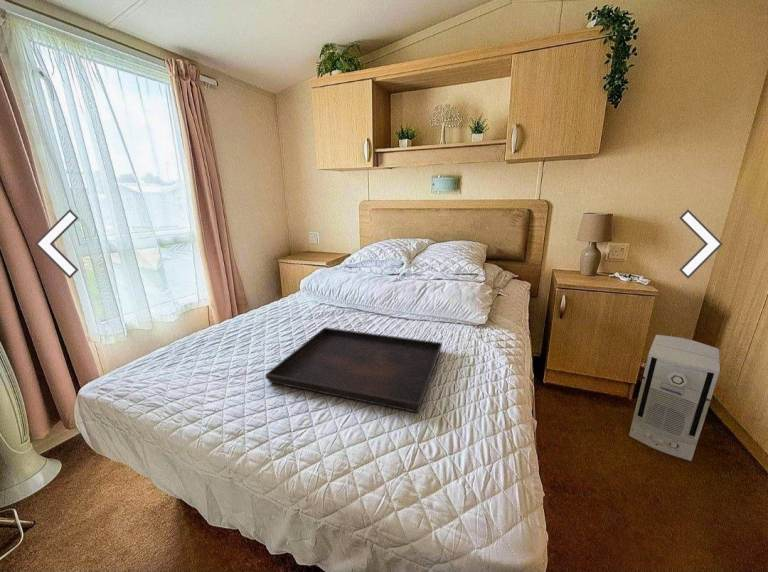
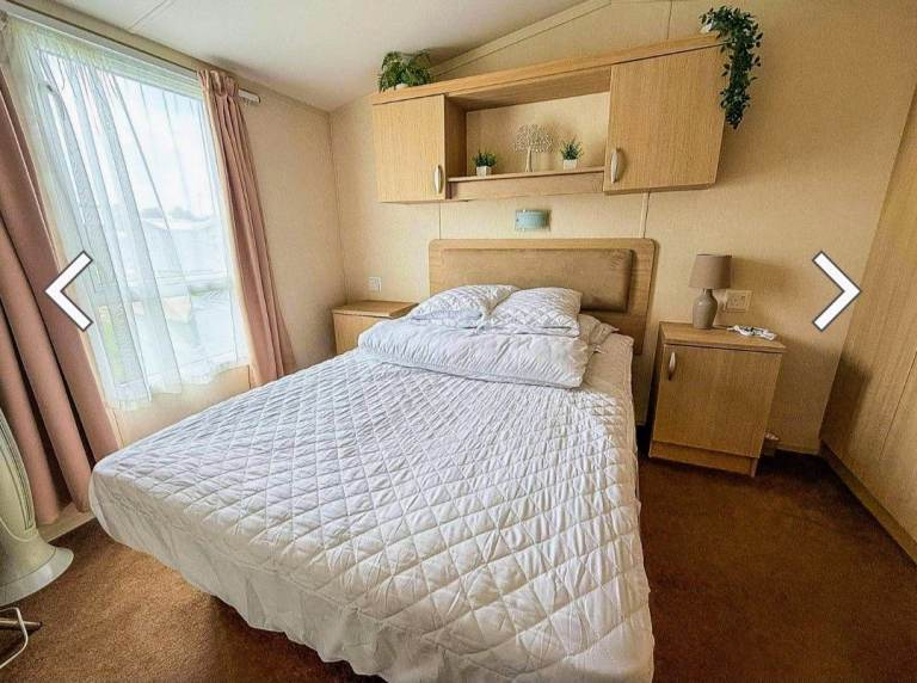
- air purifier (672, 393)
- serving tray (361, 361)
